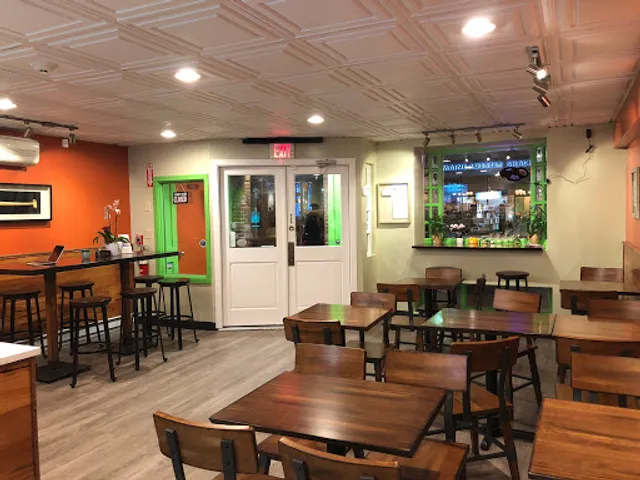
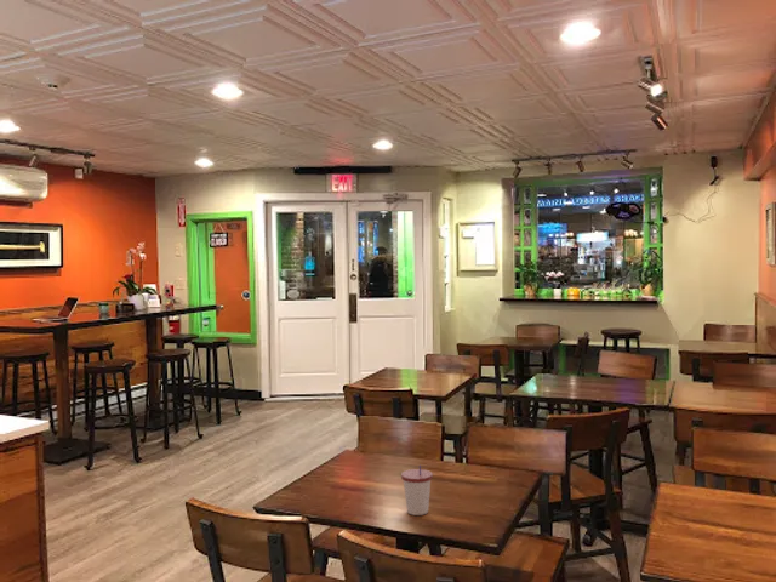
+ cup (417, 487)
